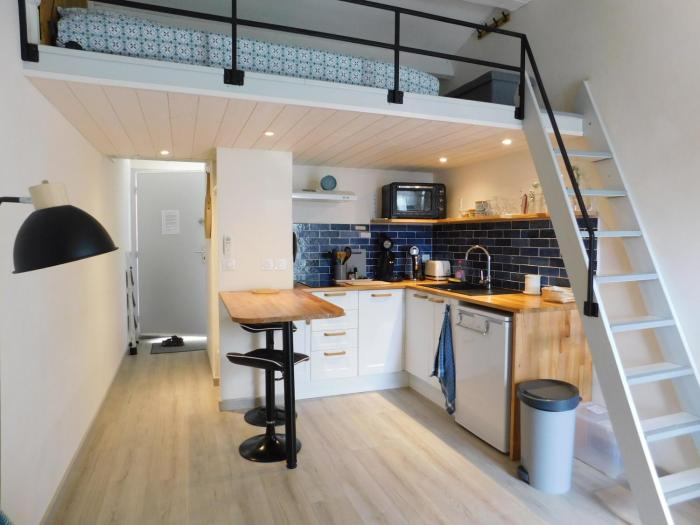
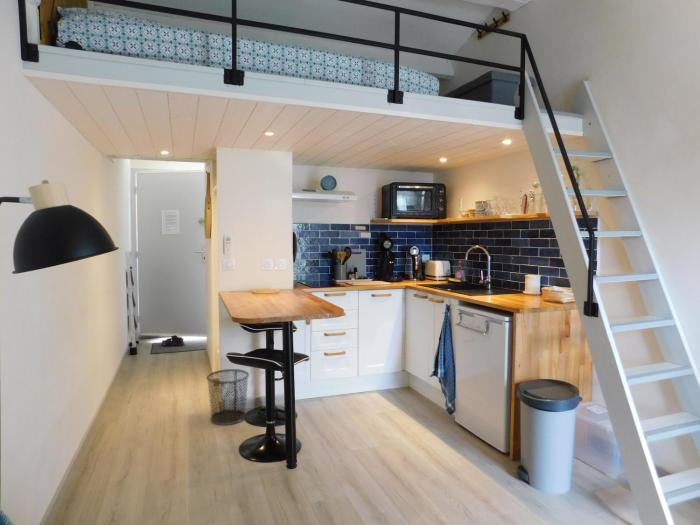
+ waste bin (227, 396)
